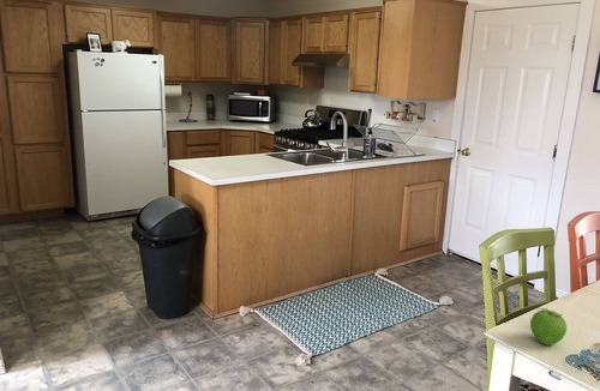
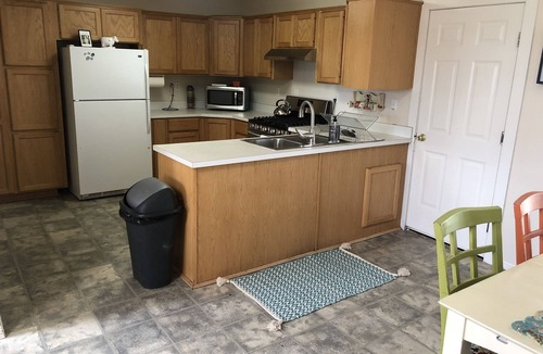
- fruit (547, 325)
